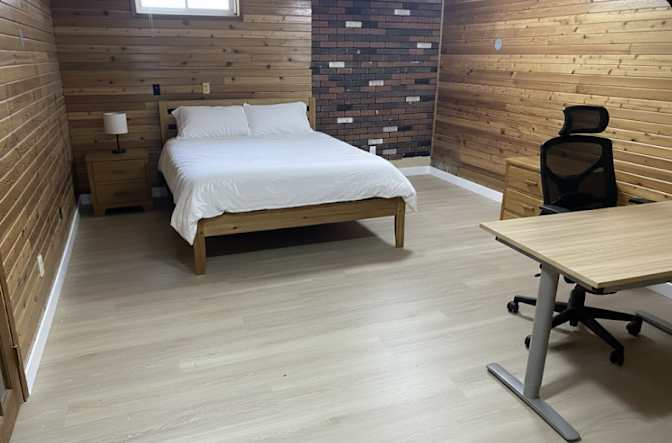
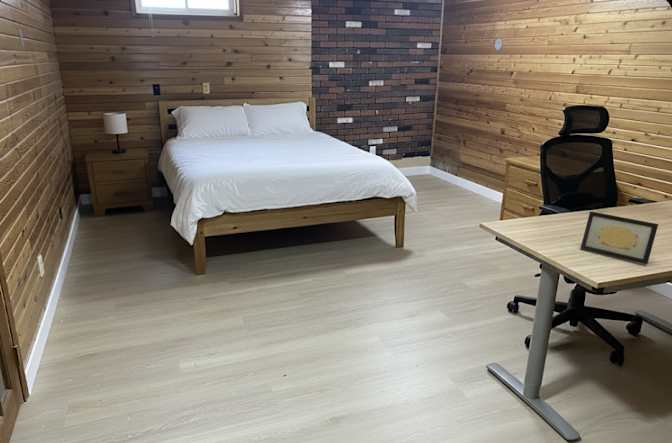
+ picture frame (619, 235)
